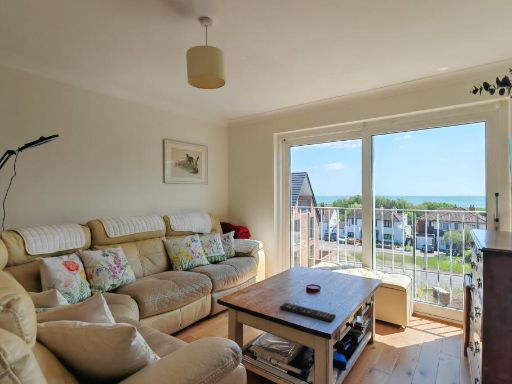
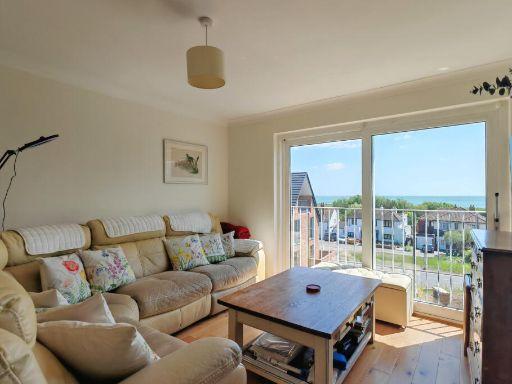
- remote control (306, 311)
